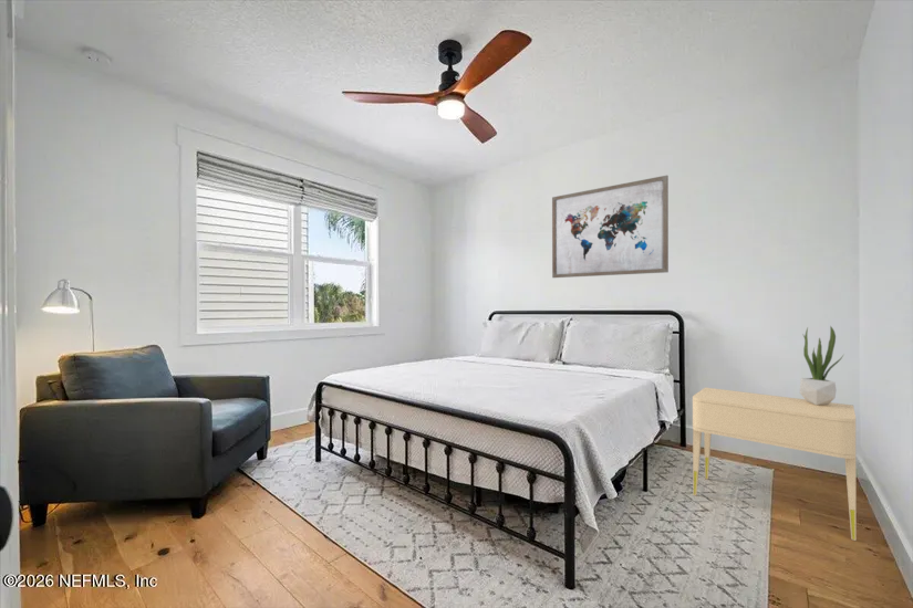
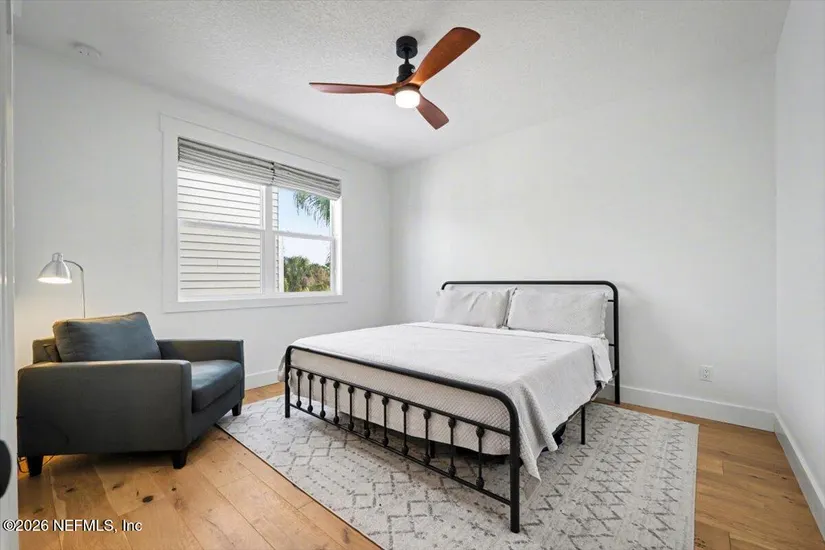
- nightstand (771, 444)
- potted plant (820, 364)
- wall art (604, 231)
